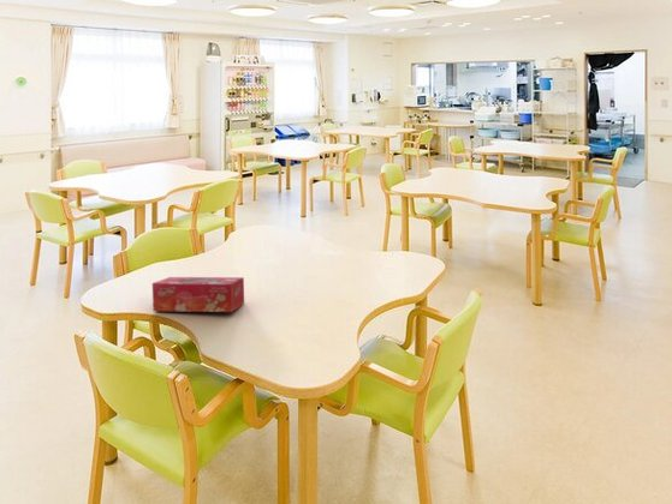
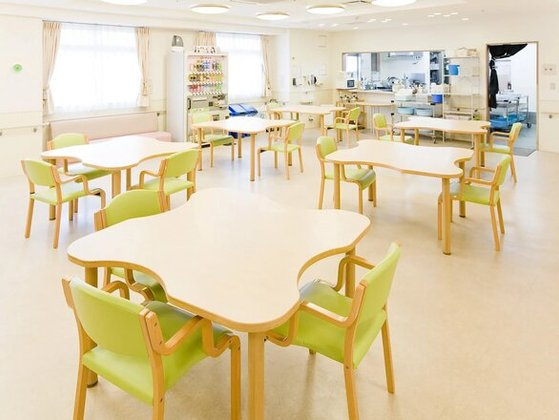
- tissue box (200, 293)
